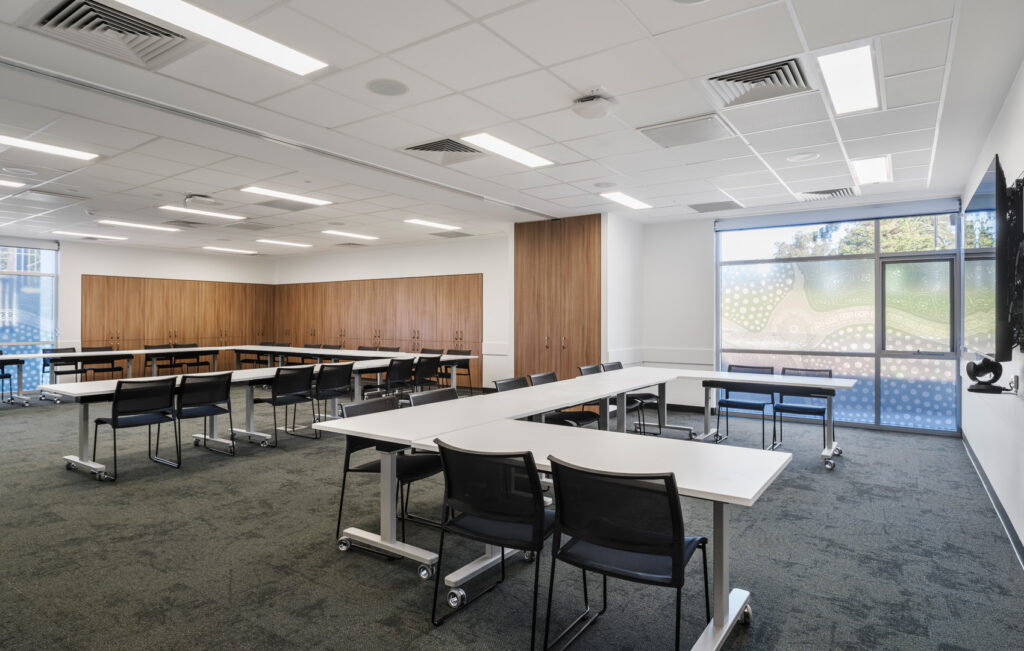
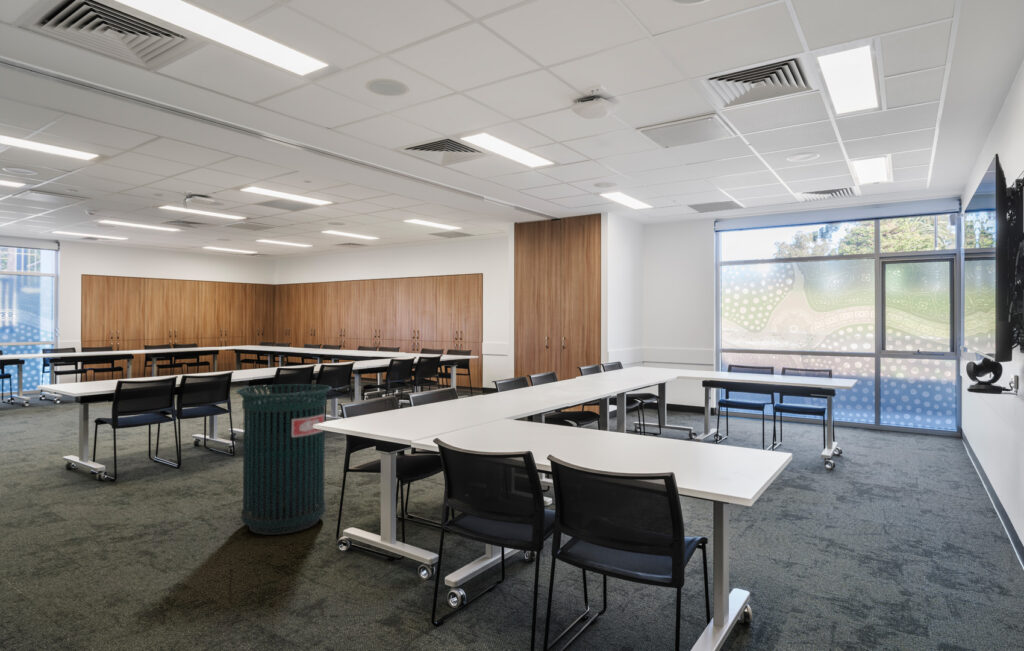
+ trash can (284, 455)
